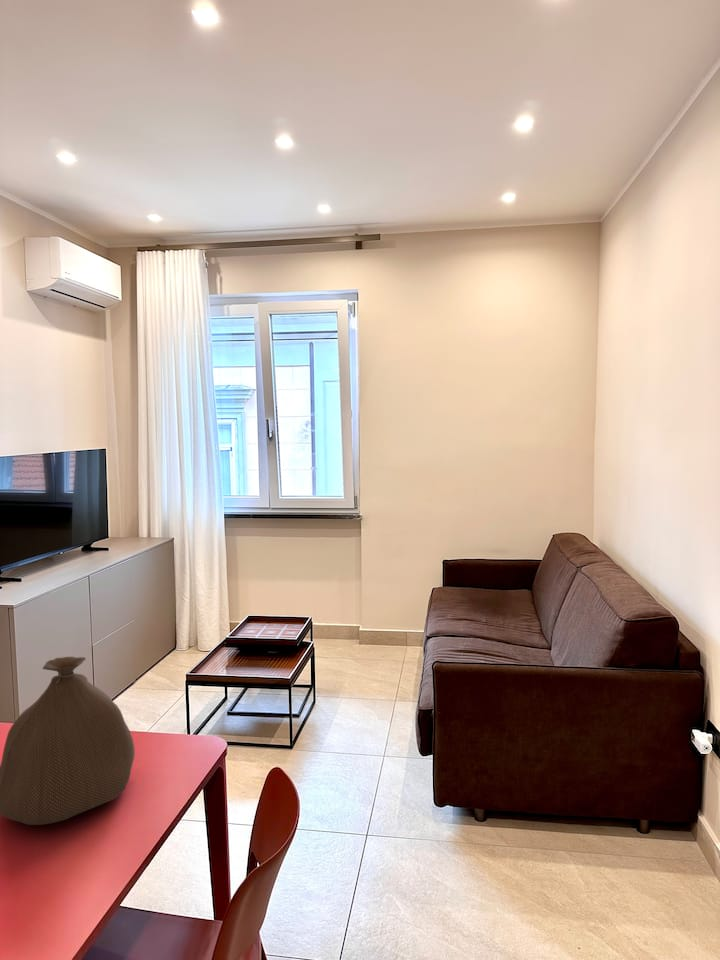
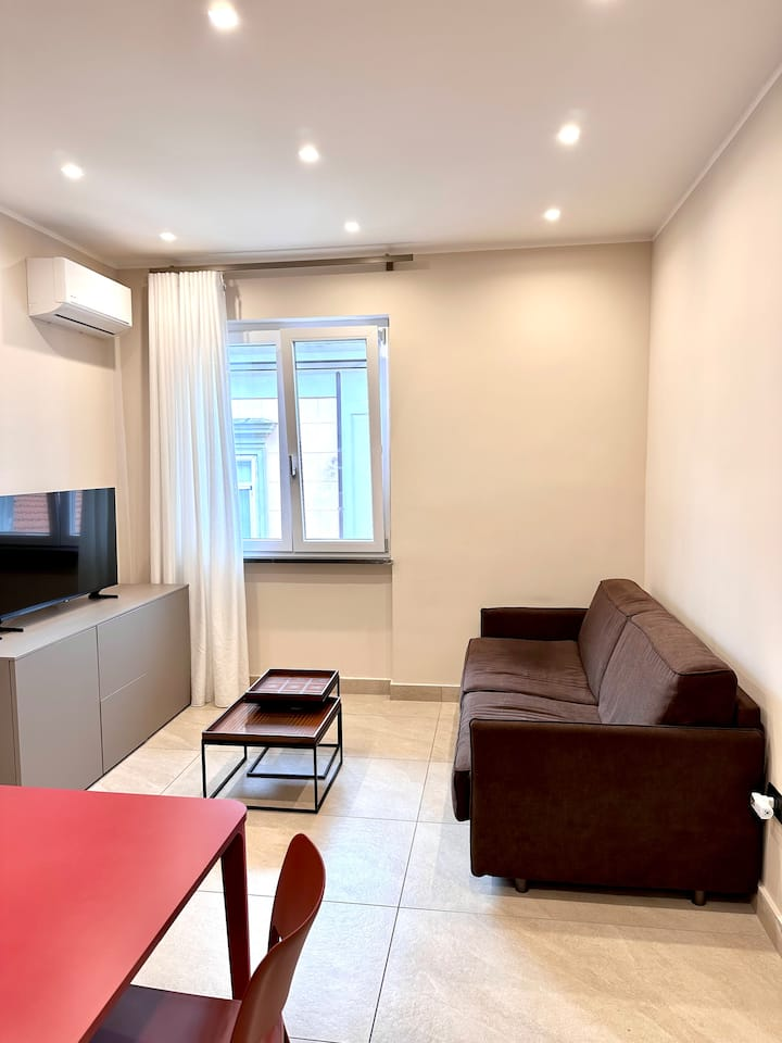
- bag (68, 731)
